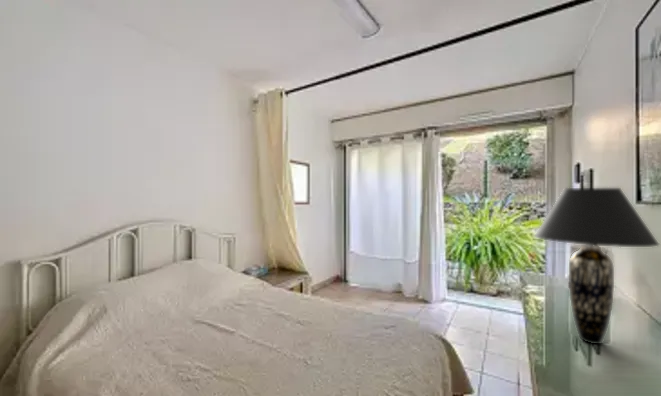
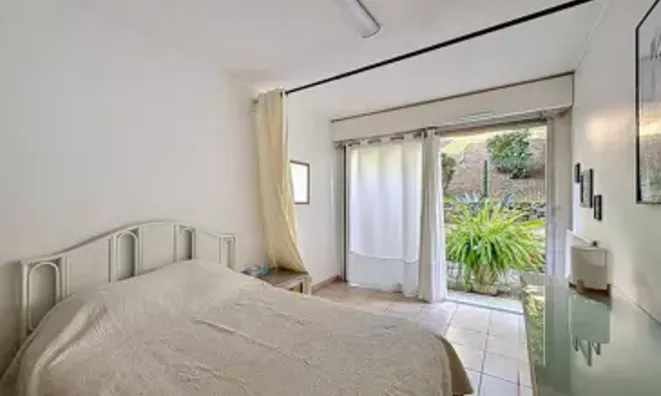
- table lamp (590, 264)
